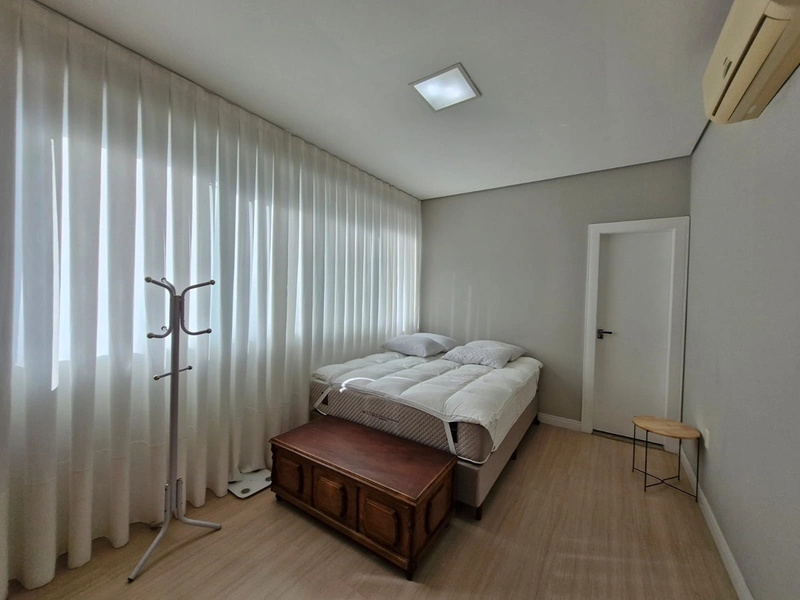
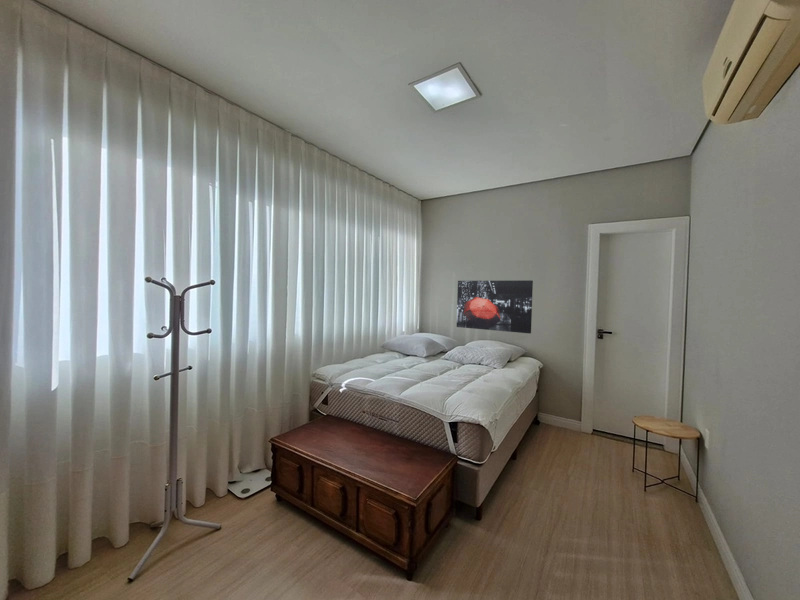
+ wall art (492, 305)
